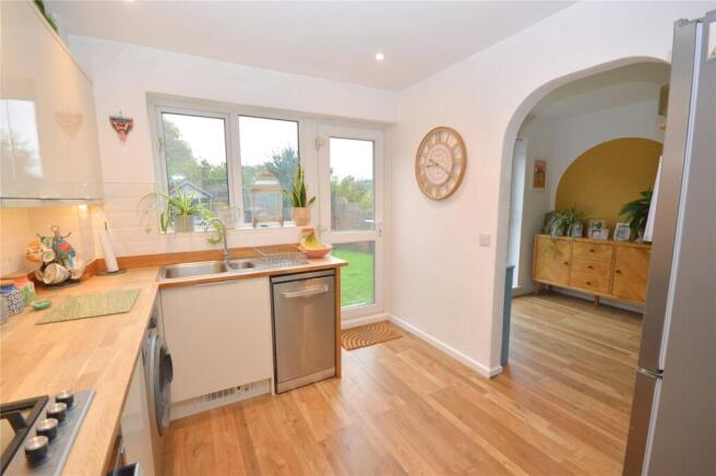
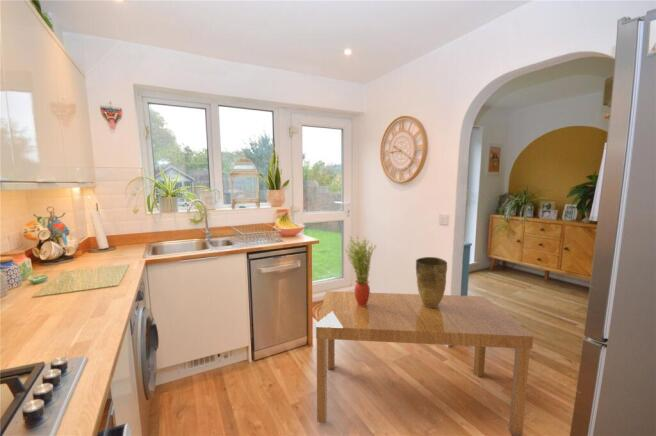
+ potted plant (359, 271)
+ vase (430, 282)
+ dining table (409, 342)
